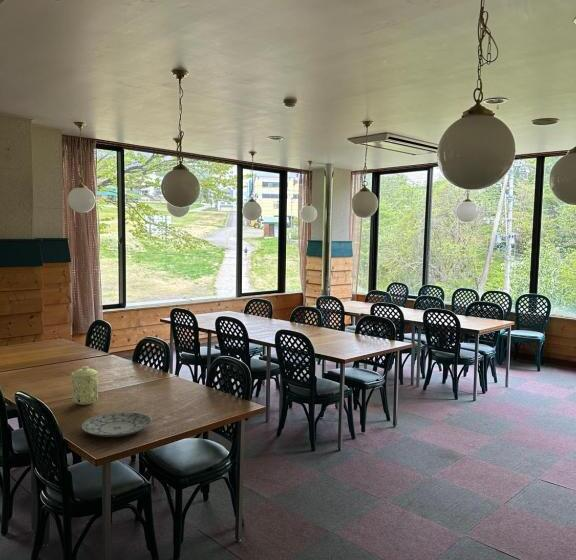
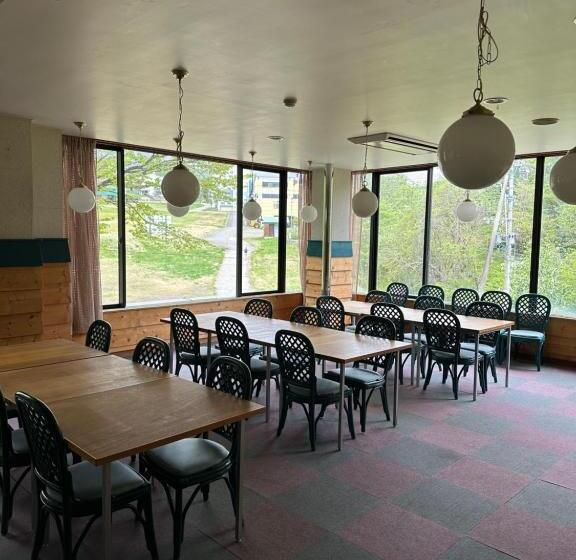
- plate (117, 426)
- mug (86, 385)
